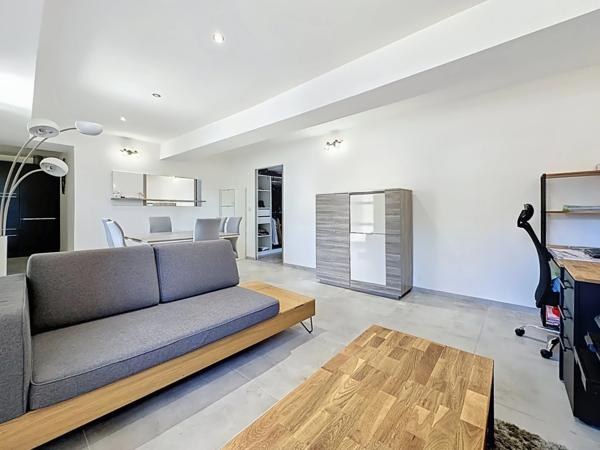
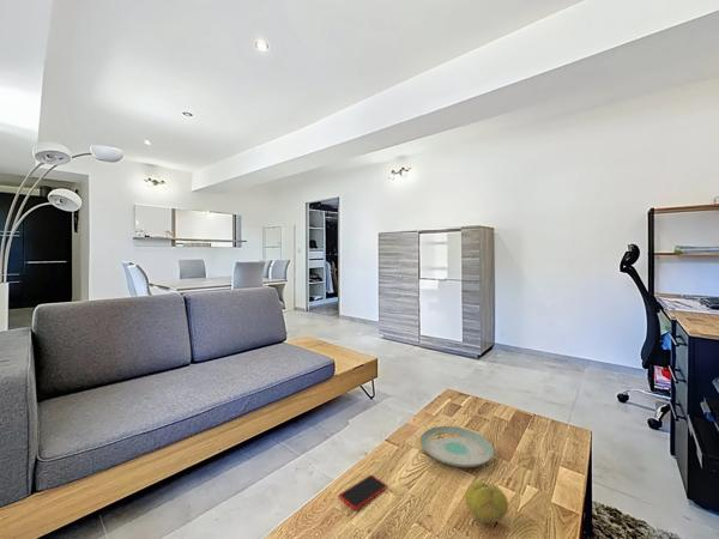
+ smartphone (363, 490)
+ fruit (485, 502)
+ plate (455, 446)
